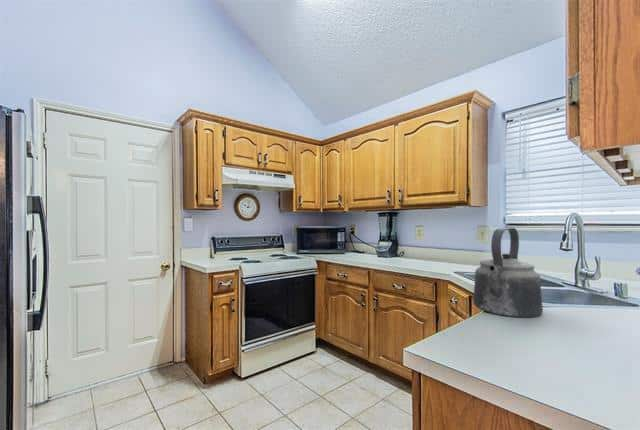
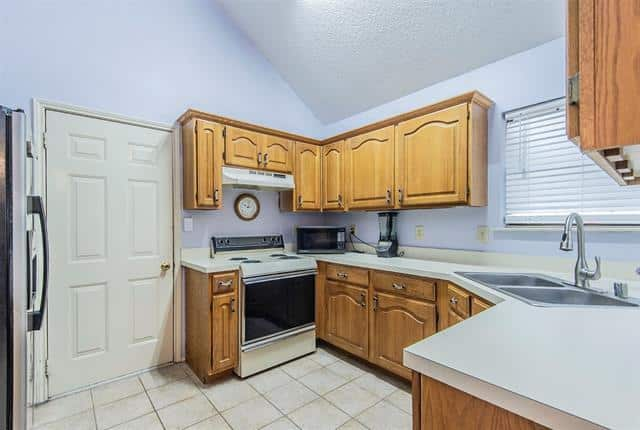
- kettle (504, 269)
